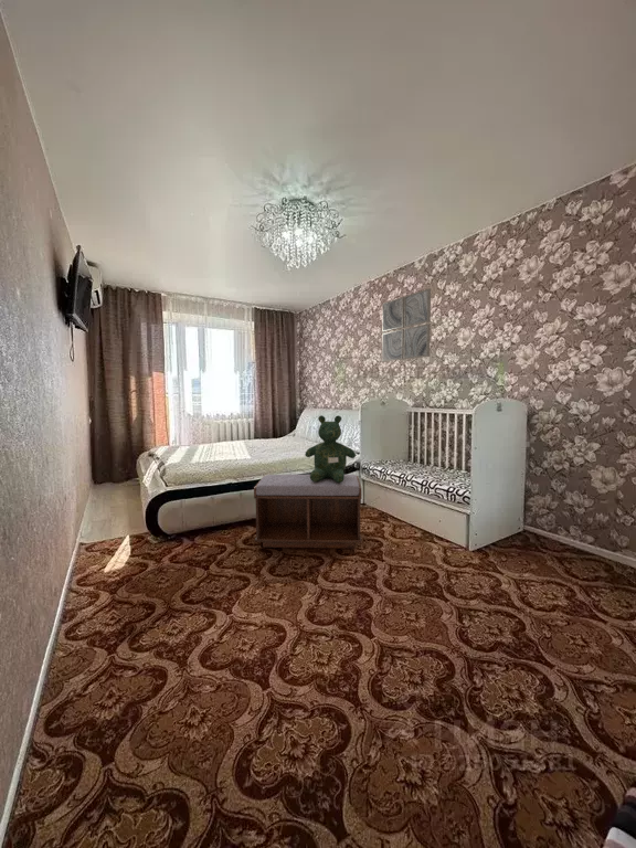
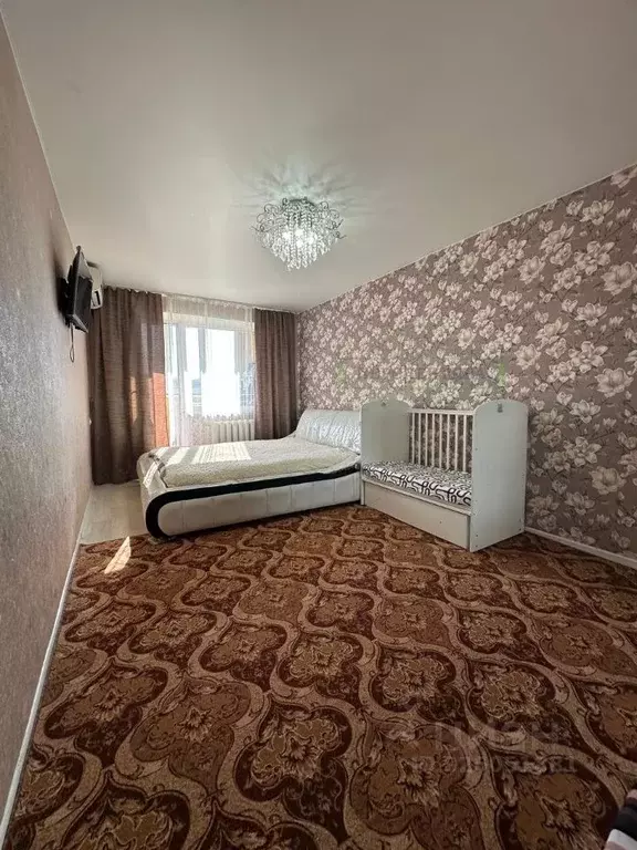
- bench (309, 508)
- wall art (404, 327)
- teddy bear (328, 447)
